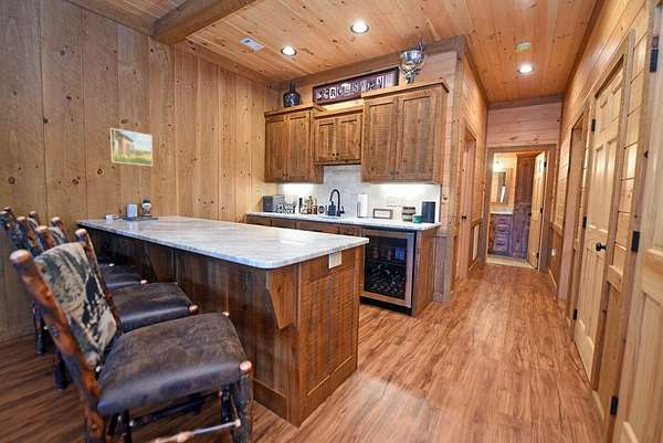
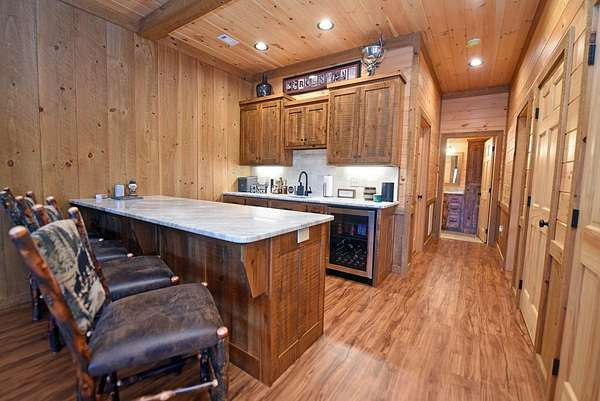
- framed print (131, 148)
